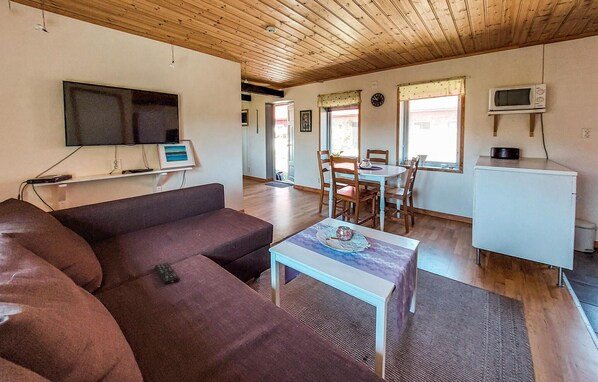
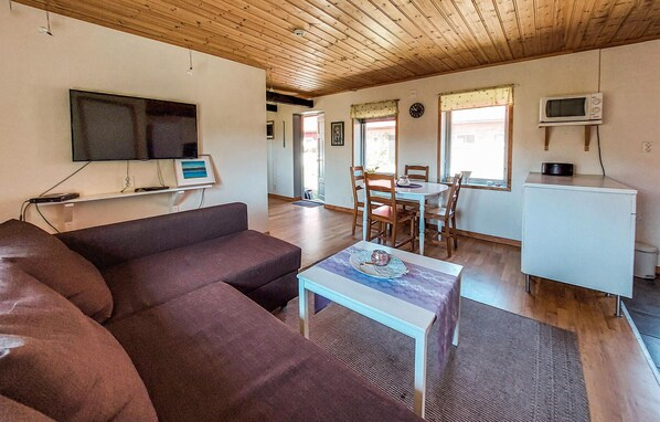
- remote control (166, 272)
